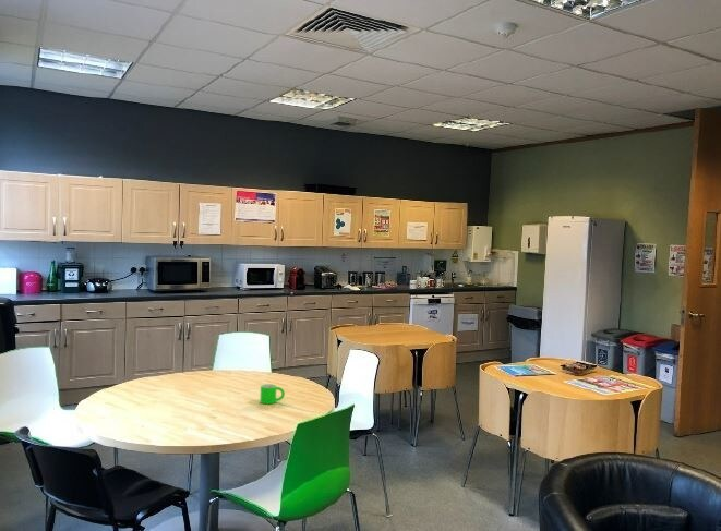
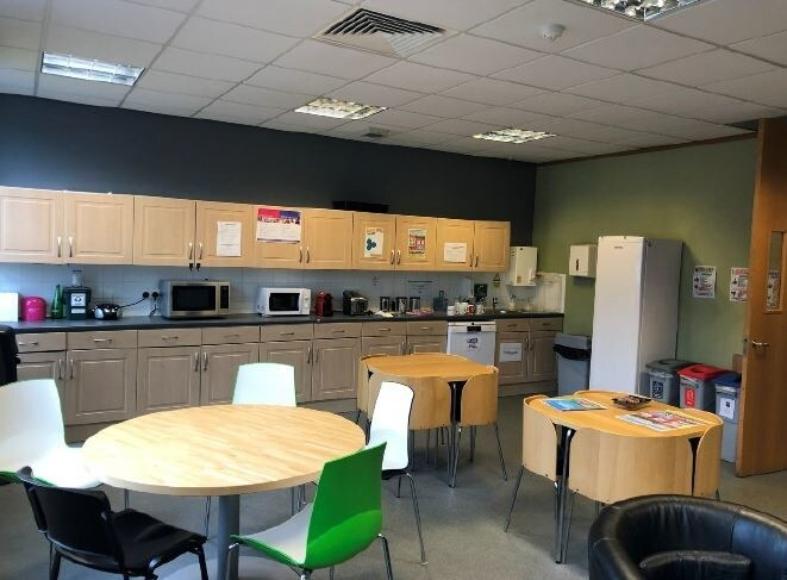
- mug (272, 394)
